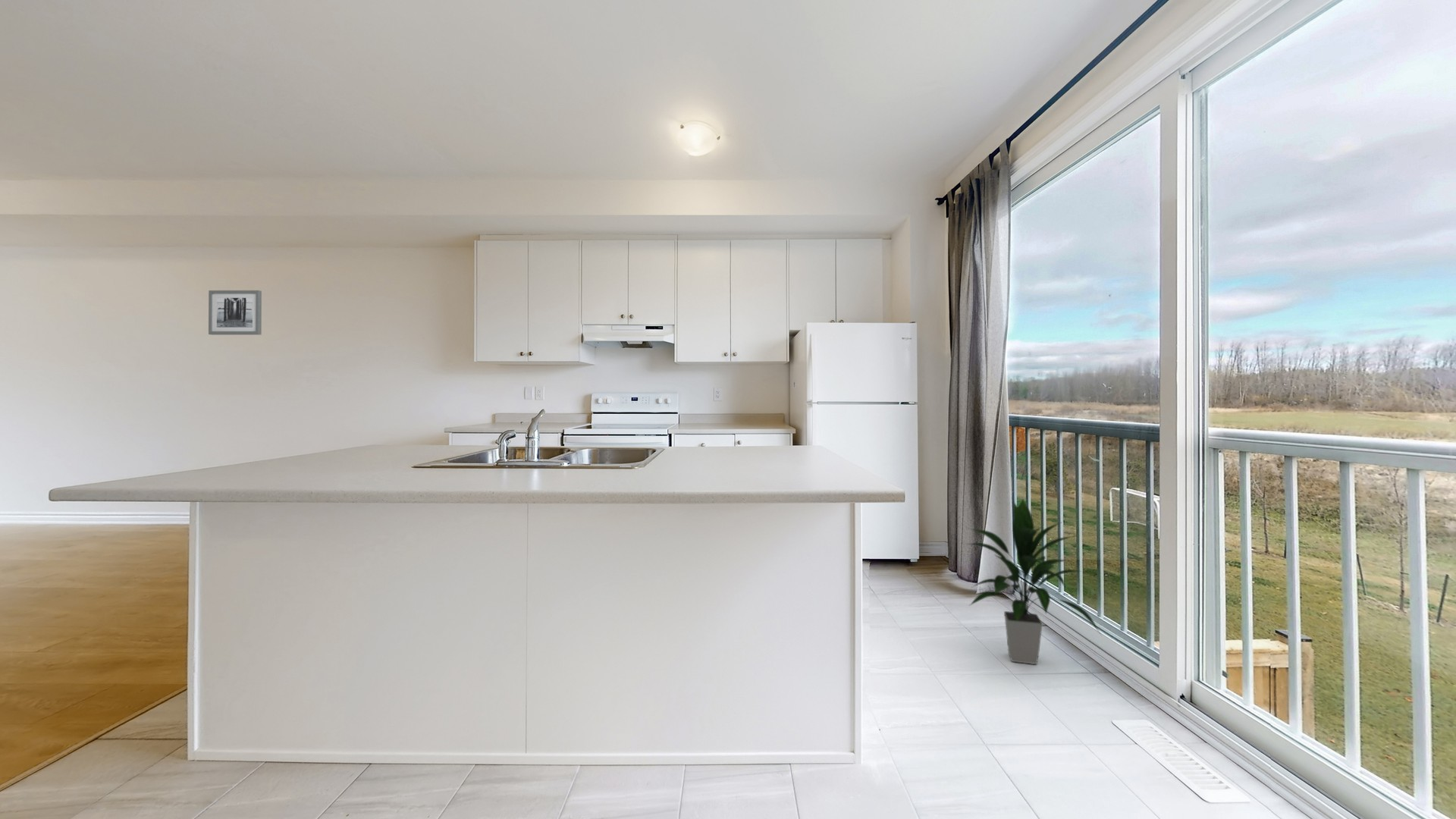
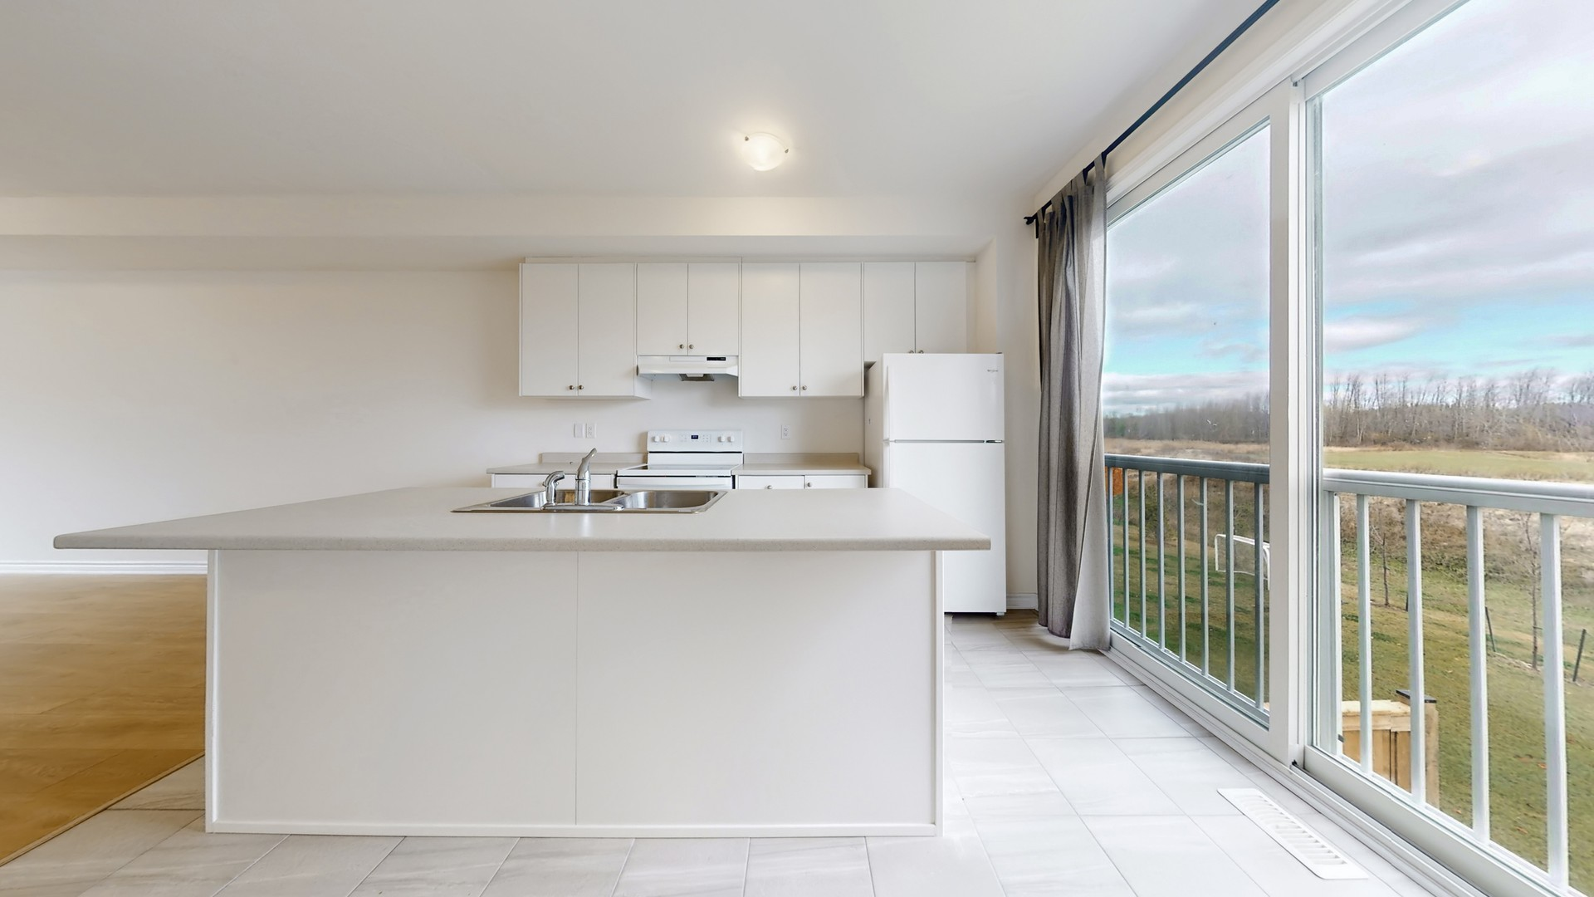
- indoor plant (1027, 582)
- wall art (234, 312)
